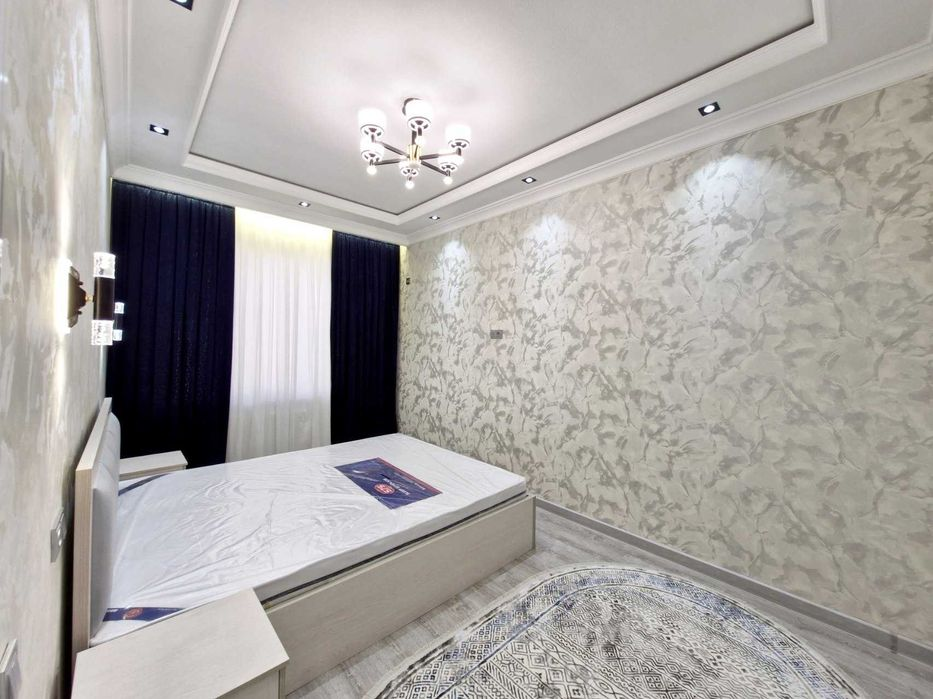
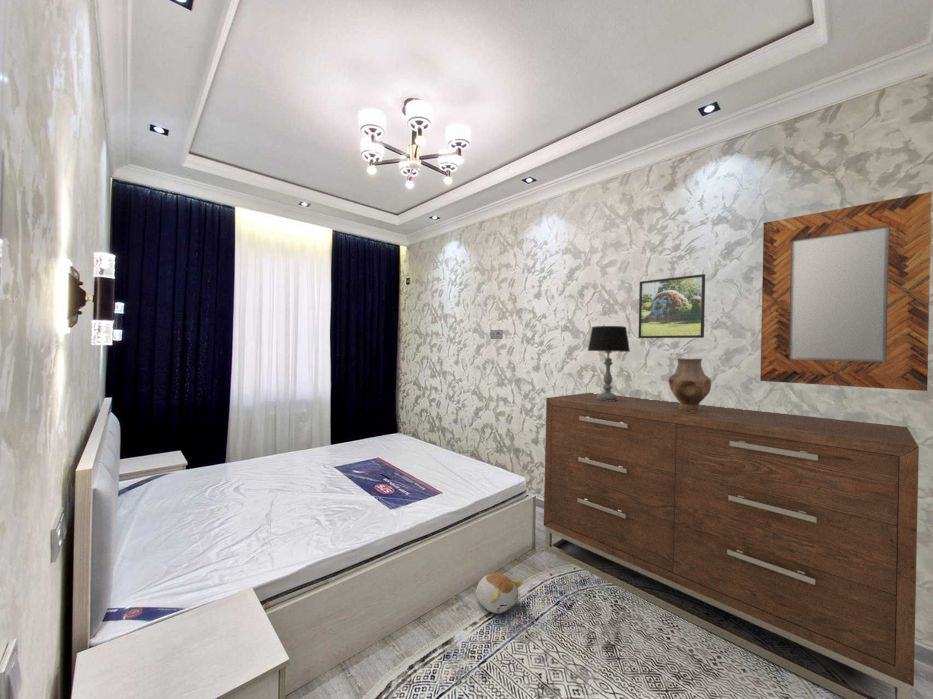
+ home mirror (836, 297)
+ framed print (669, 308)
+ dresser (690, 500)
+ table lamp (608, 363)
+ vase (689, 383)
+ plush toy (494, 588)
